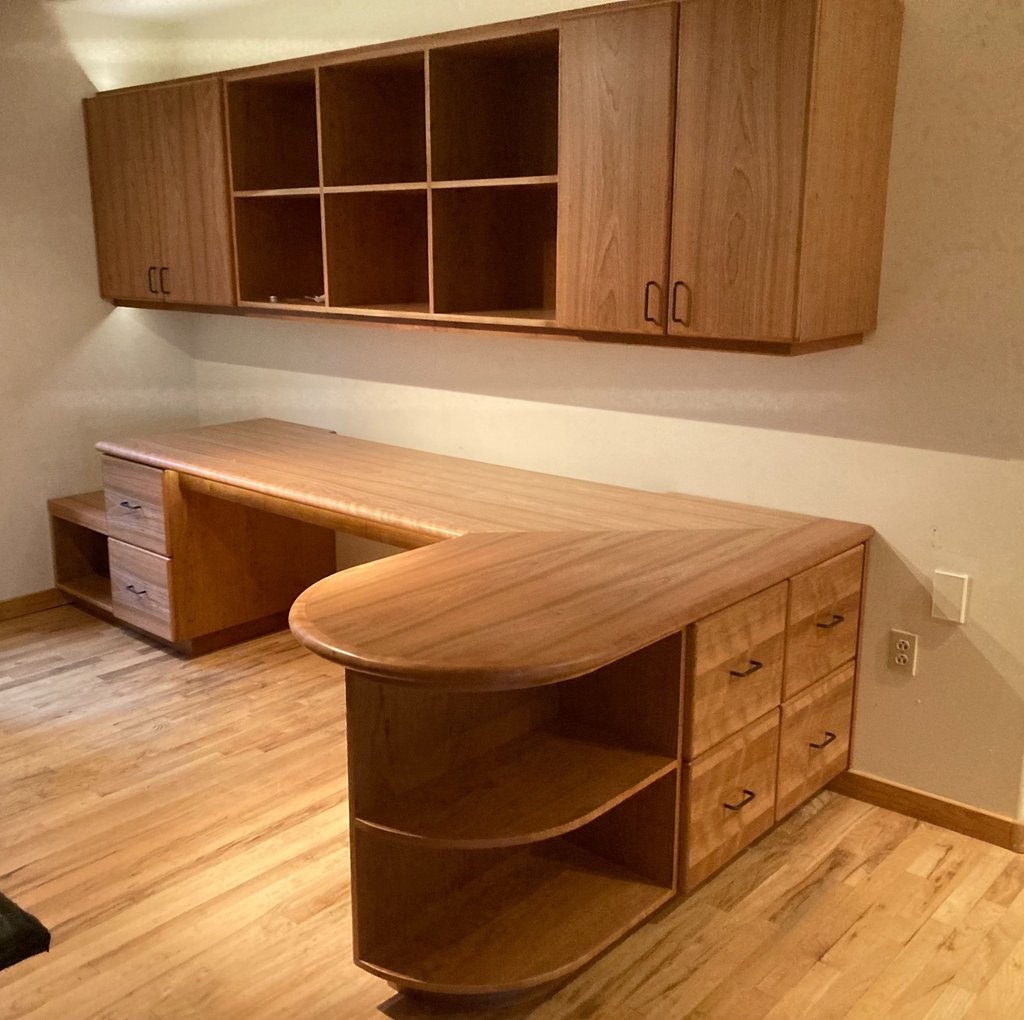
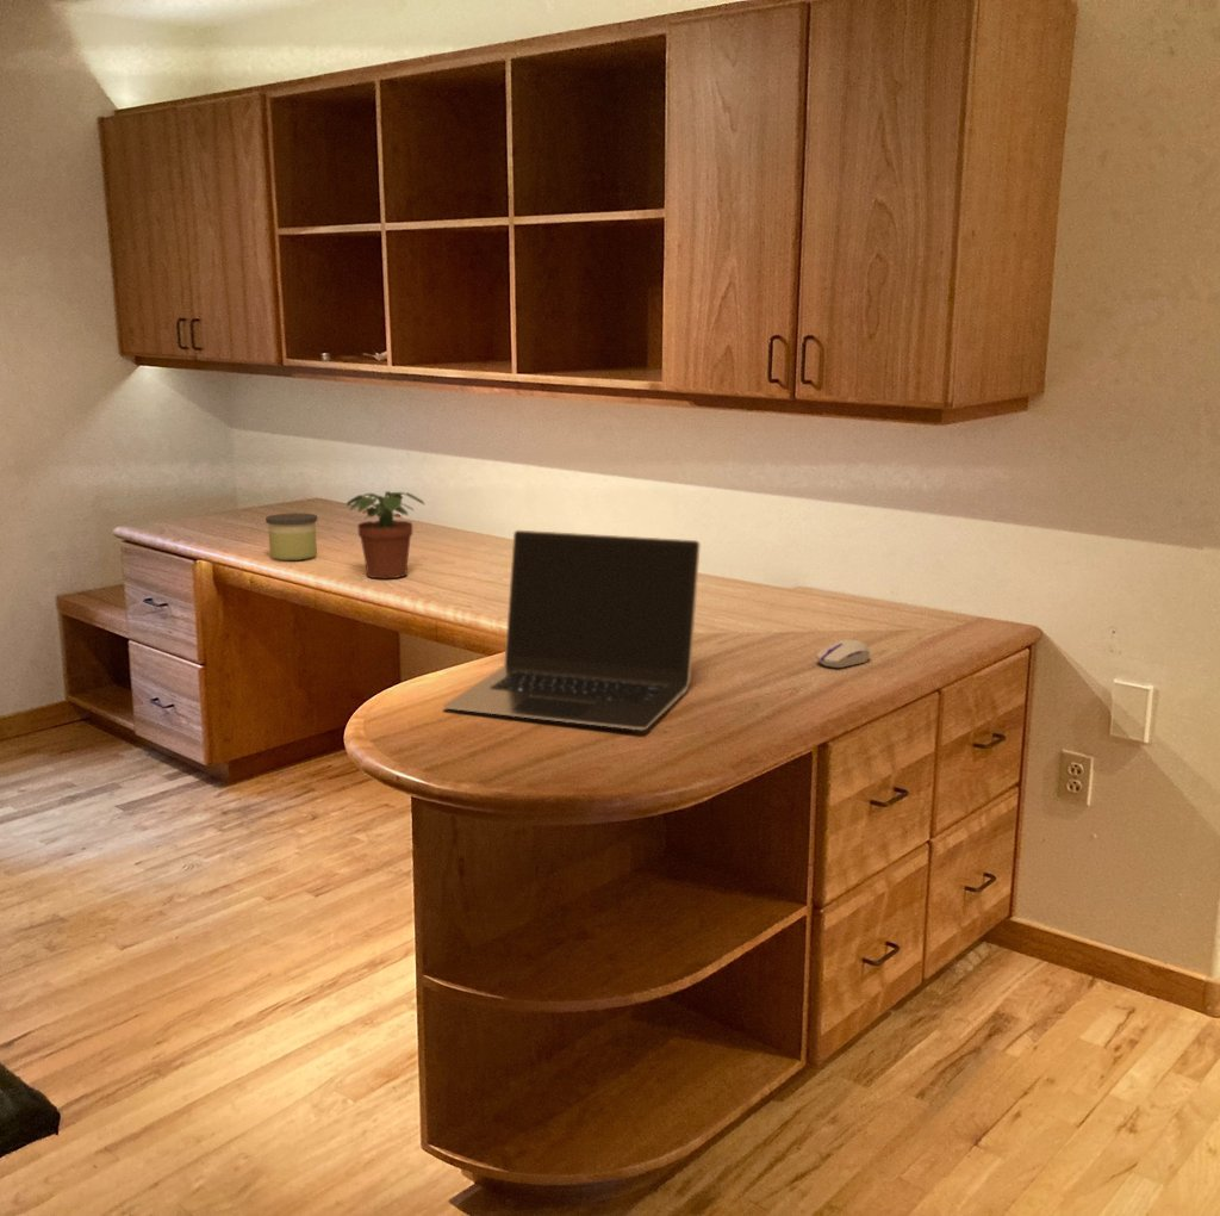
+ computer mouse (844, 651)
+ candle (292, 536)
+ laptop (574, 622)
+ potted plant (385, 534)
